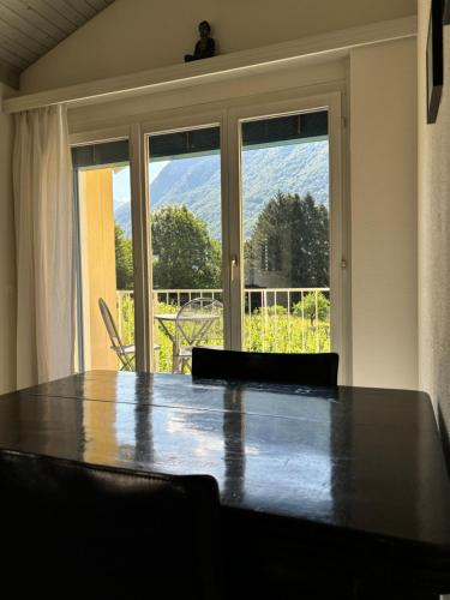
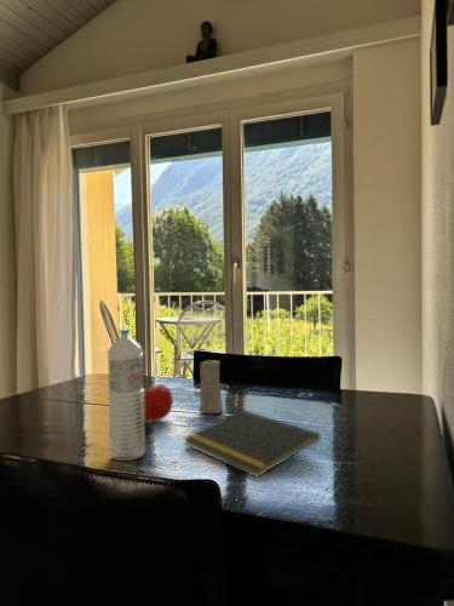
+ fruit (155, 400)
+ notepad (248, 439)
+ candle (211, 383)
+ water bottle (126, 393)
